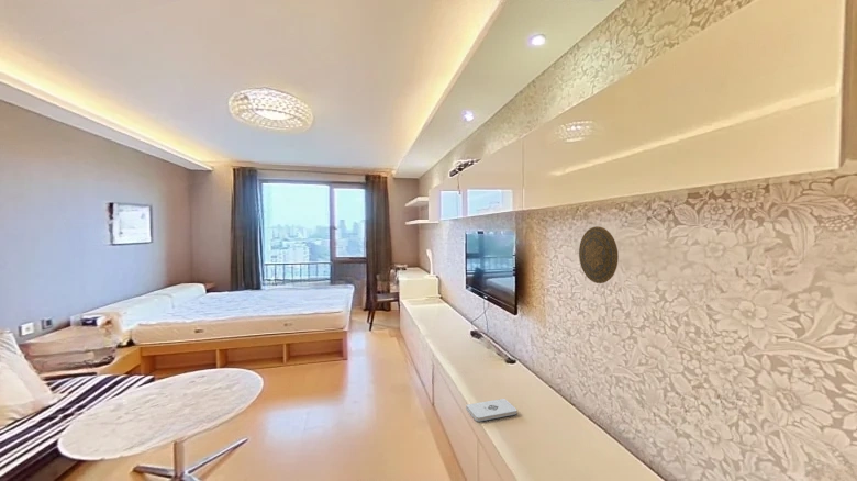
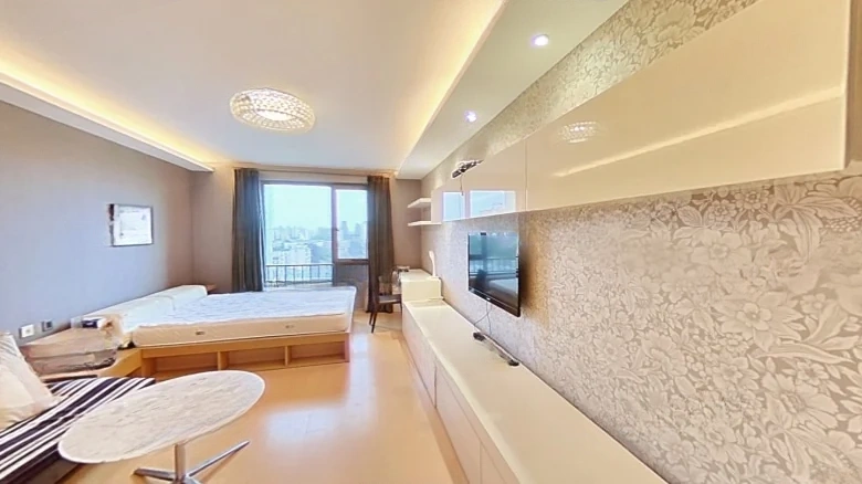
- notepad (491, 409)
- decorative plate (594, 255)
